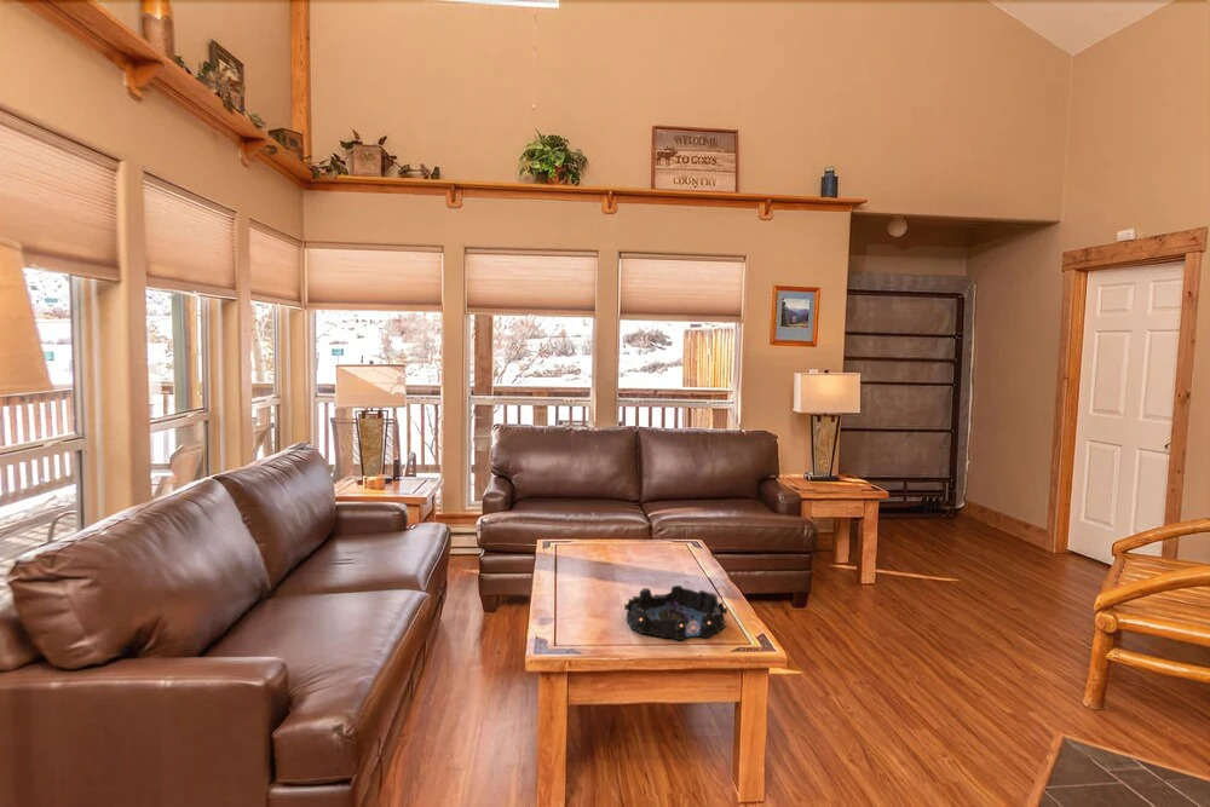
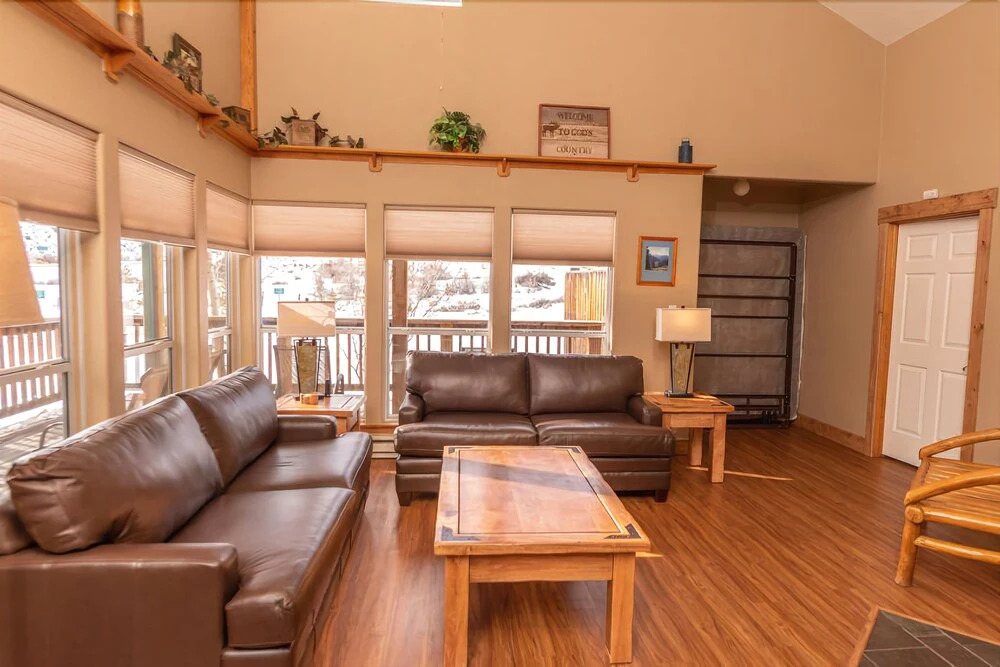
- decorative bowl (675, 609)
